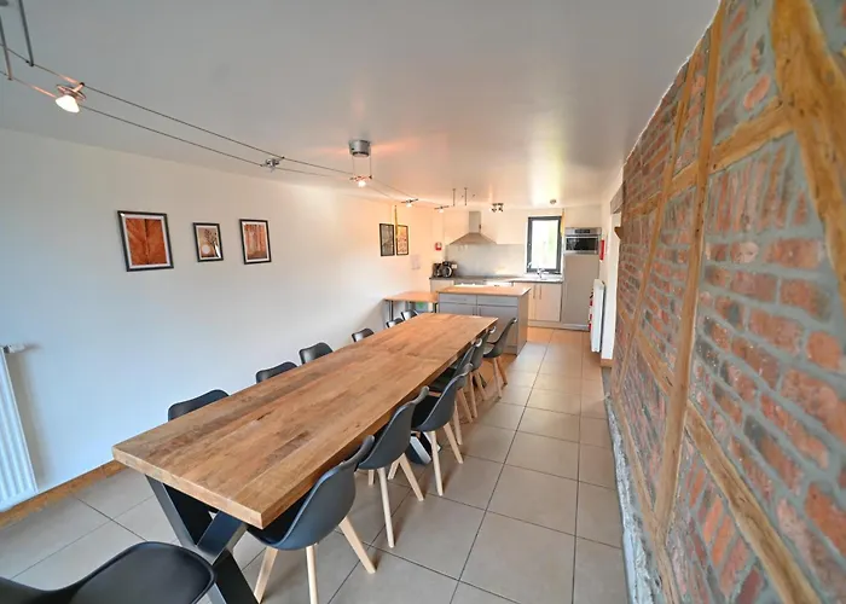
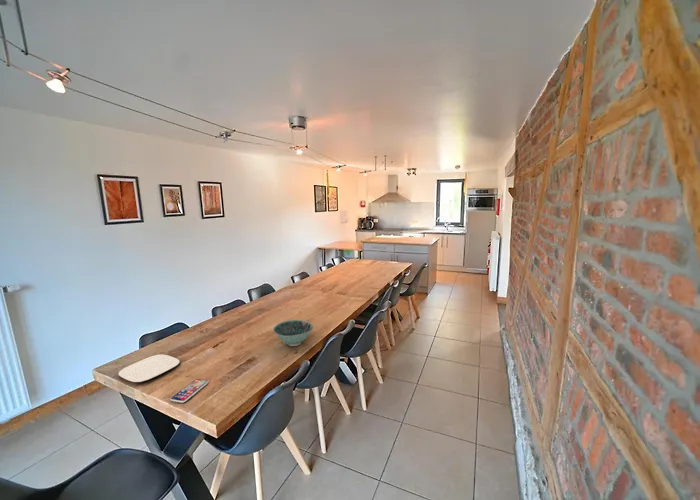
+ bowl (294, 335)
+ smartphone (190, 390)
+ plate (150, 368)
